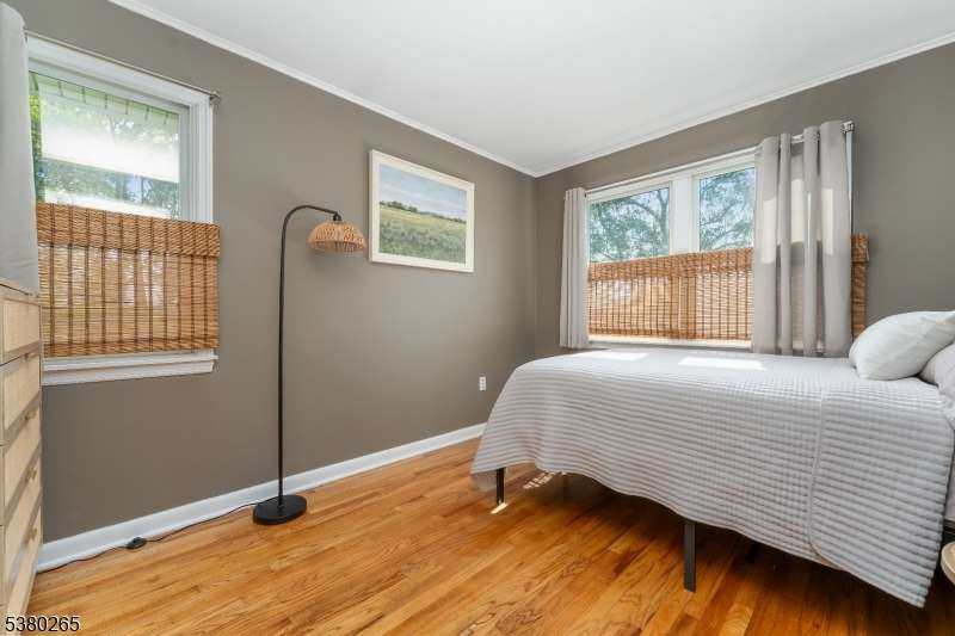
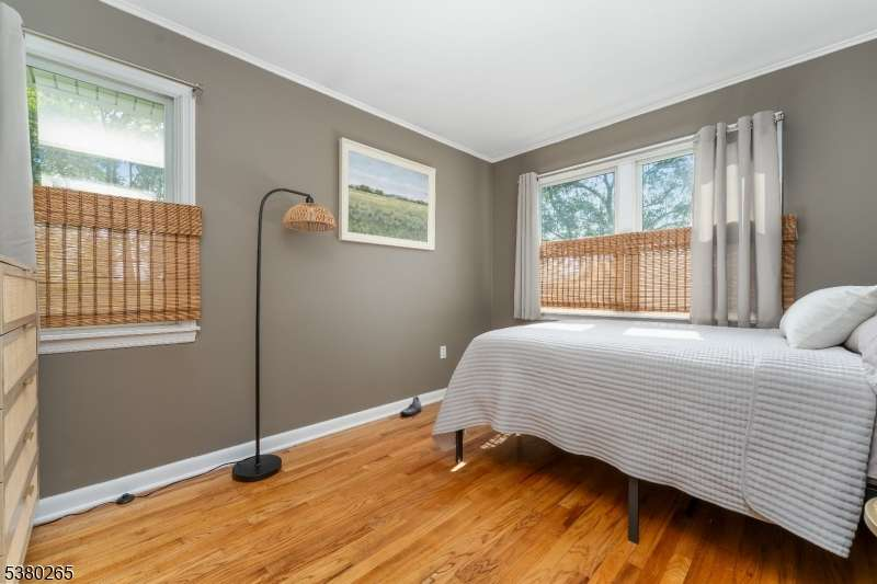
+ shoe (411, 405)
